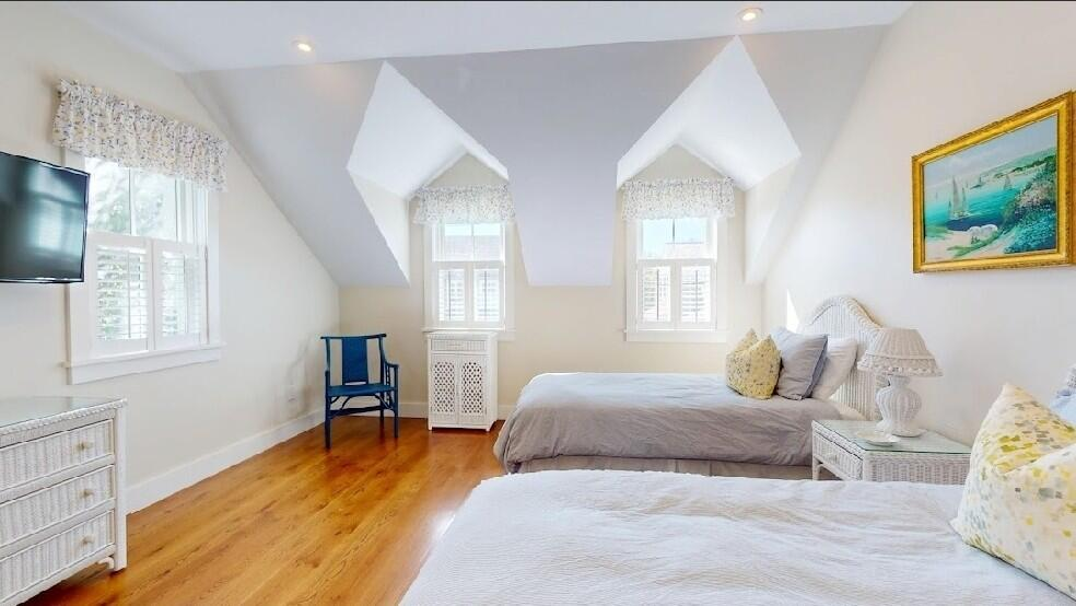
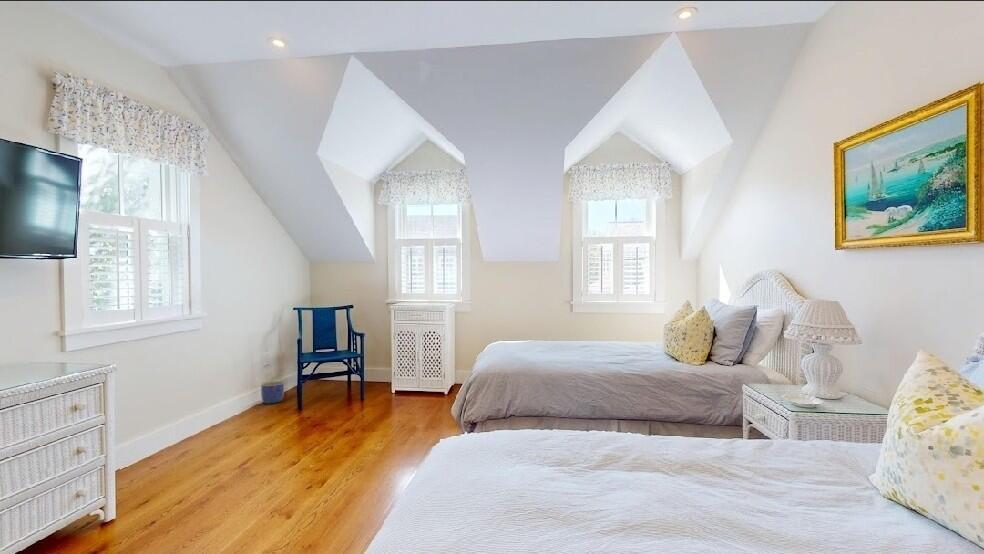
+ planter (272, 392)
